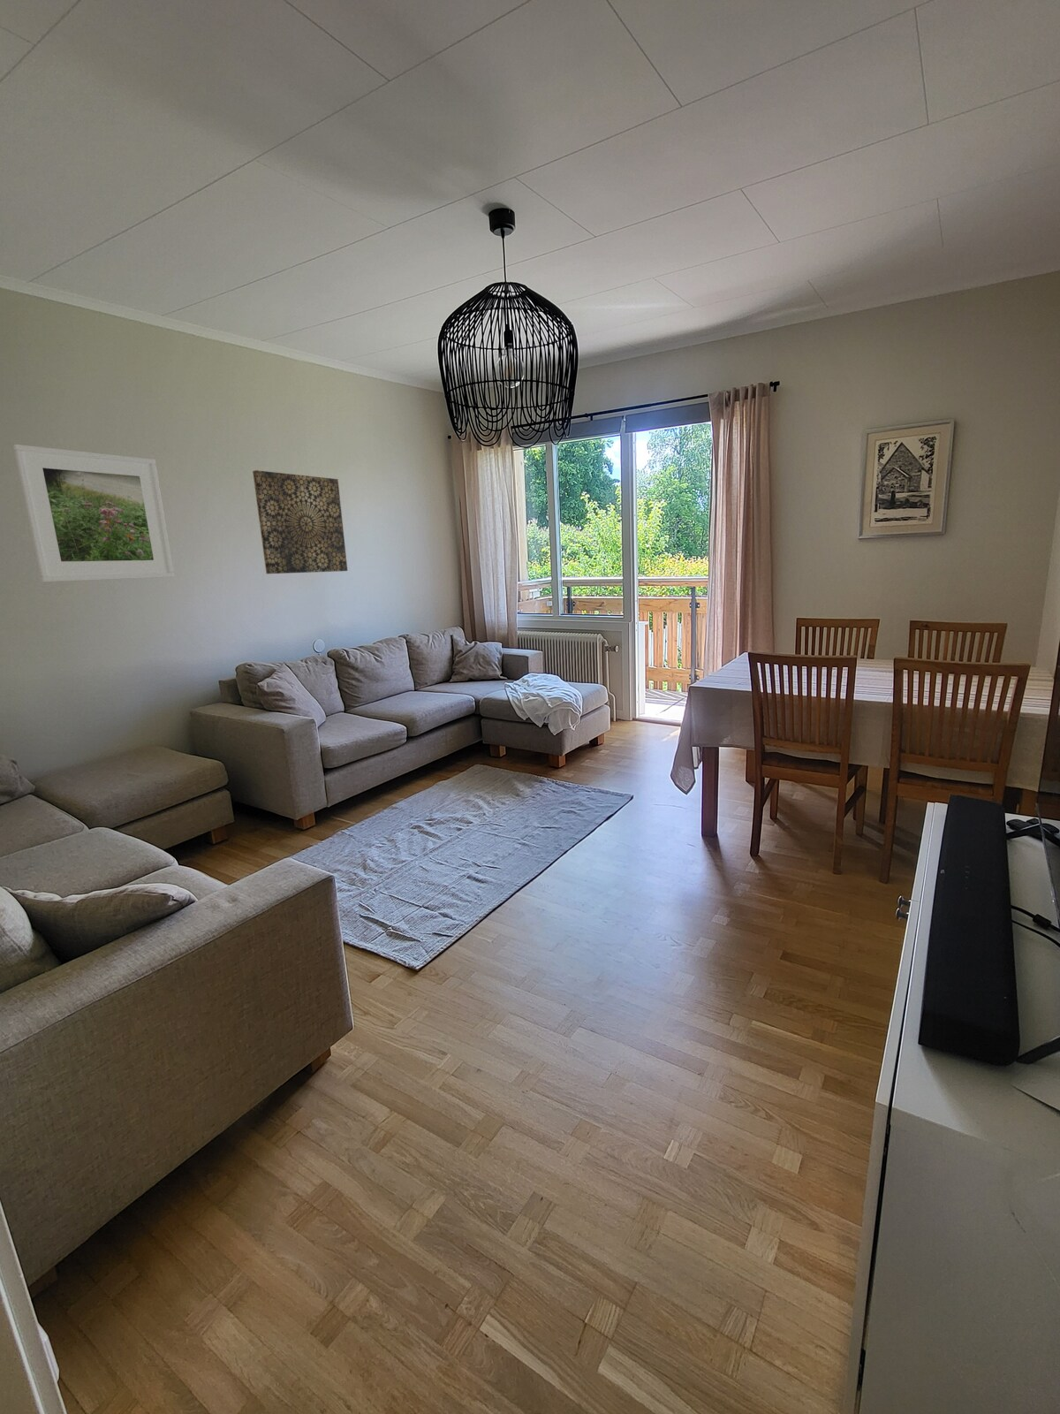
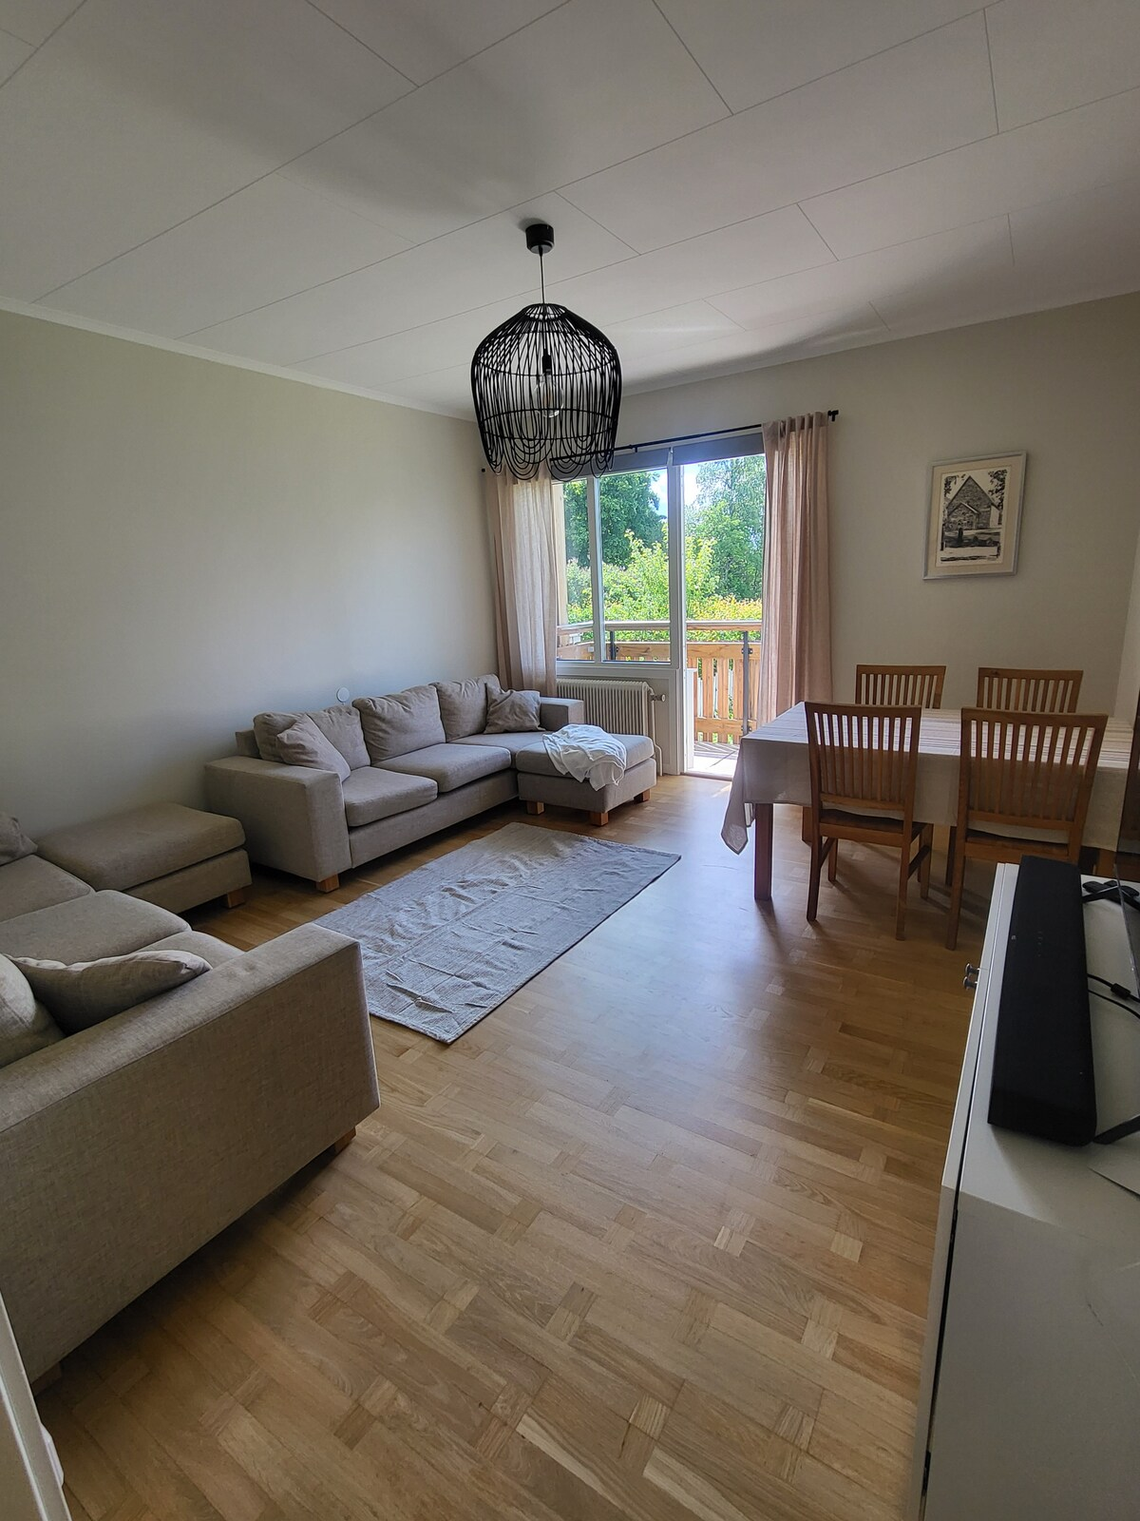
- wall art (303, 524)
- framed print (100, 517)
